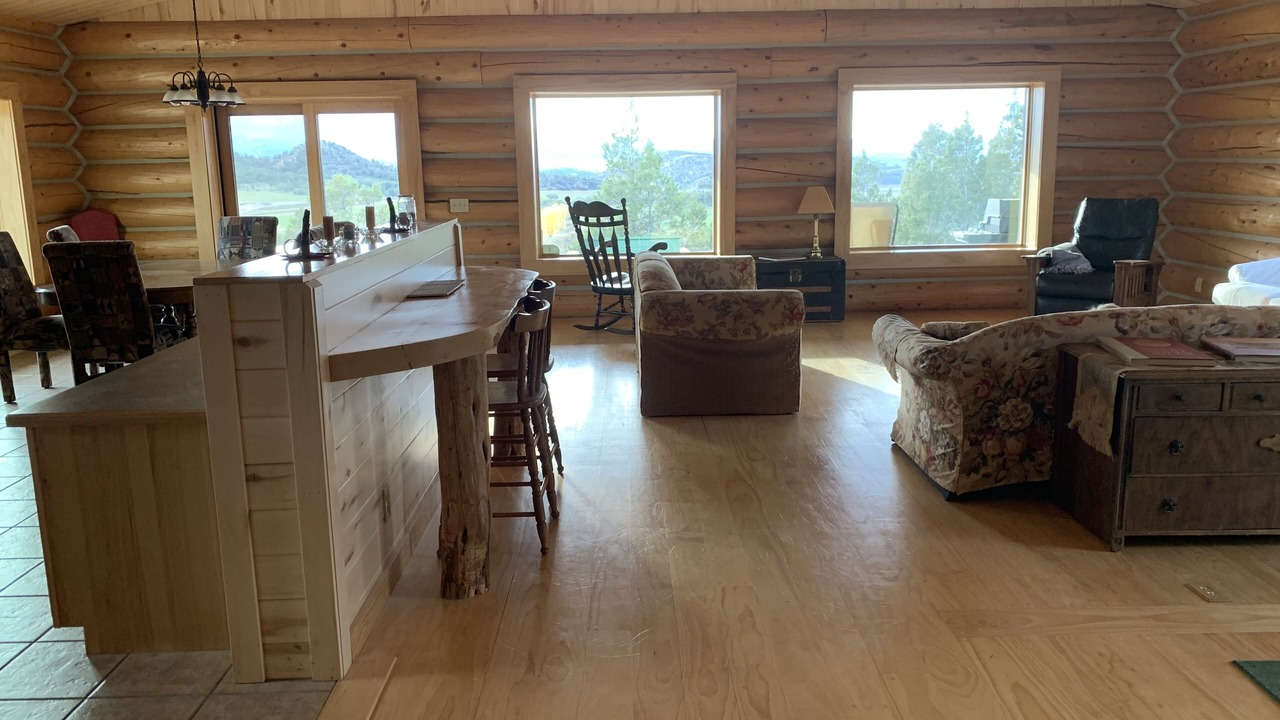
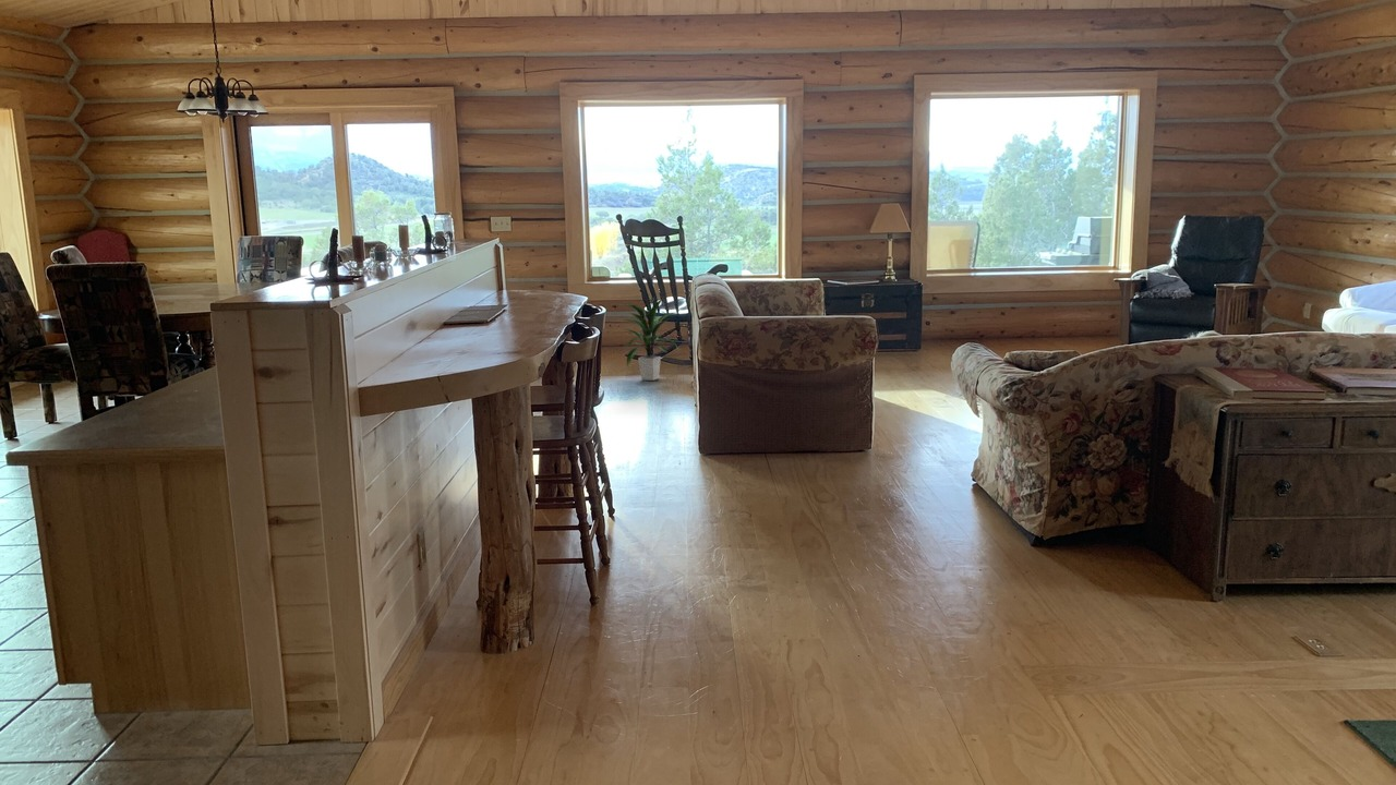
+ indoor plant (646, 337)
